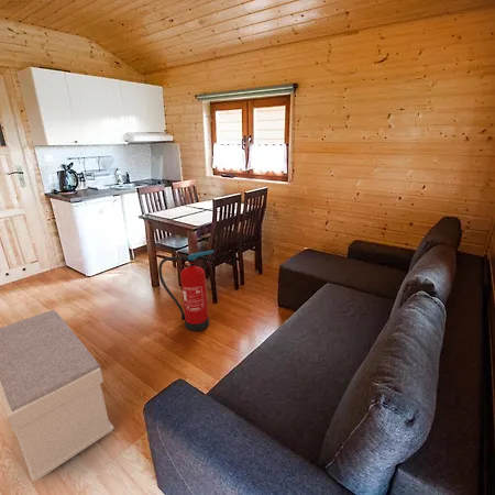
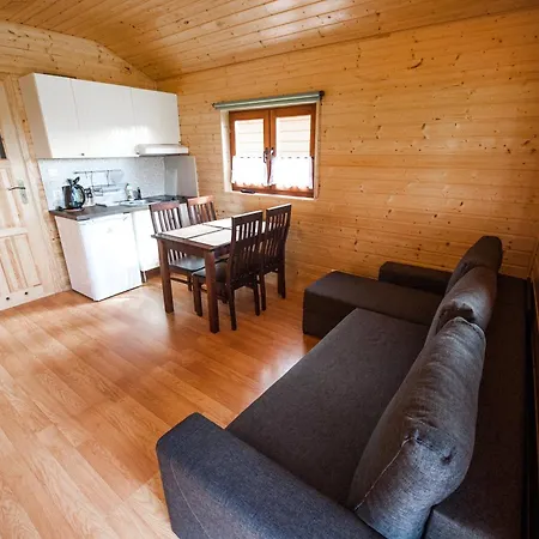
- fire extinguisher (187, 287)
- bench (46, 382)
